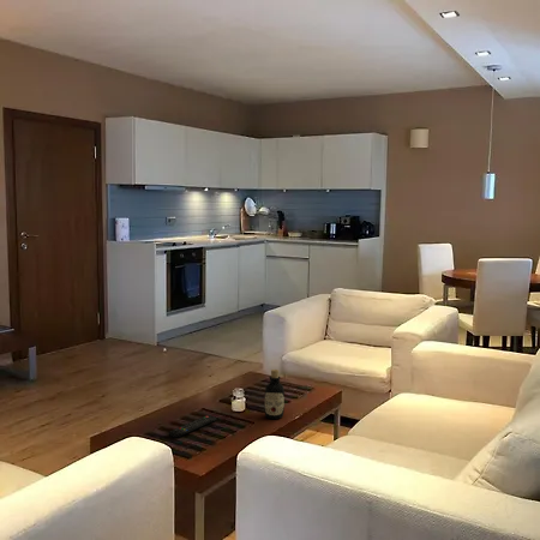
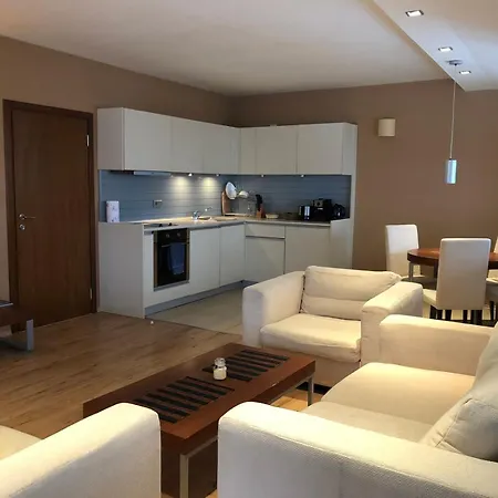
- bottle (274, 392)
- remote control (193, 426)
